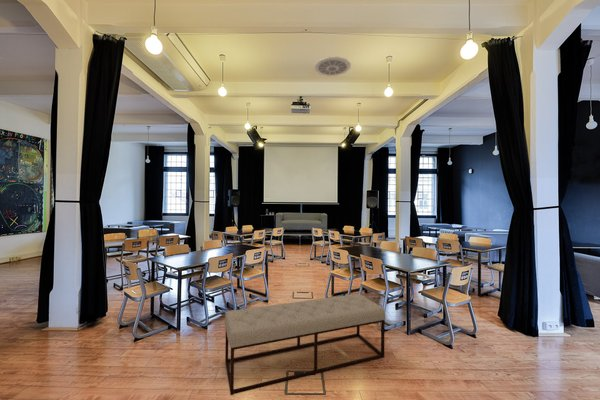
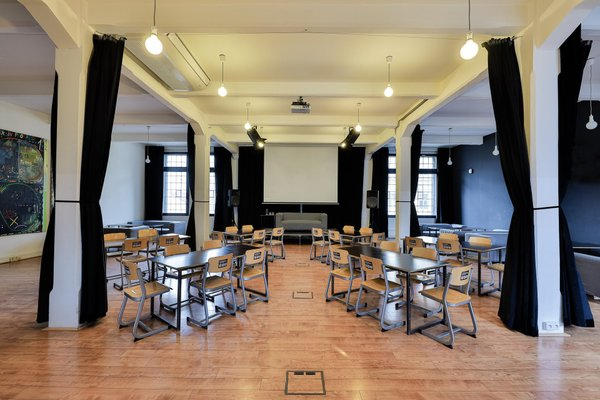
- bench (306, 334)
- ceiling vent (332, 67)
